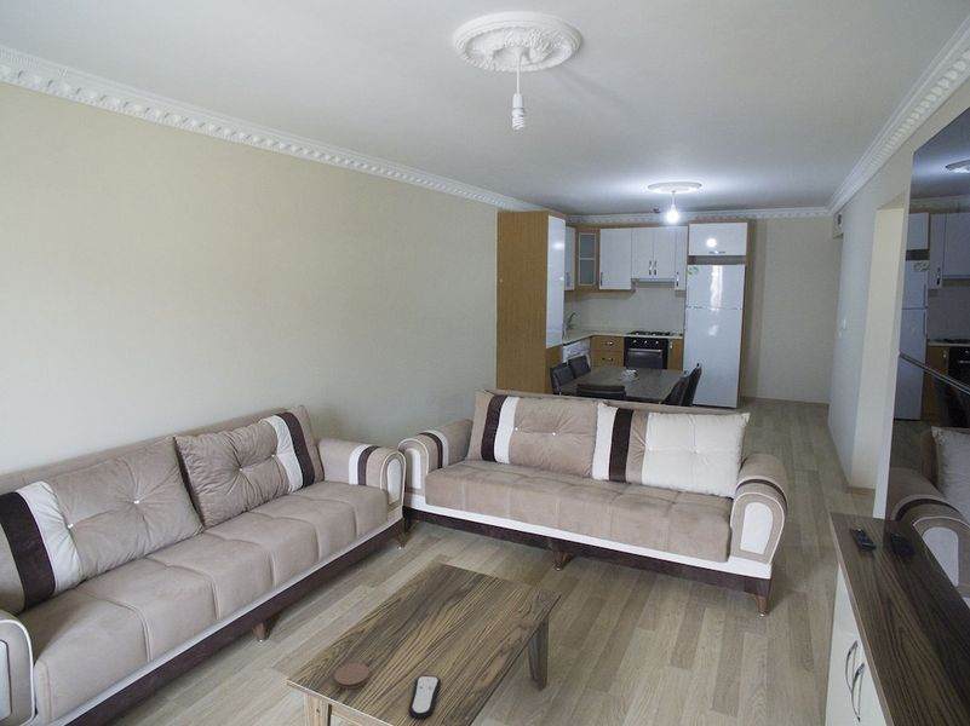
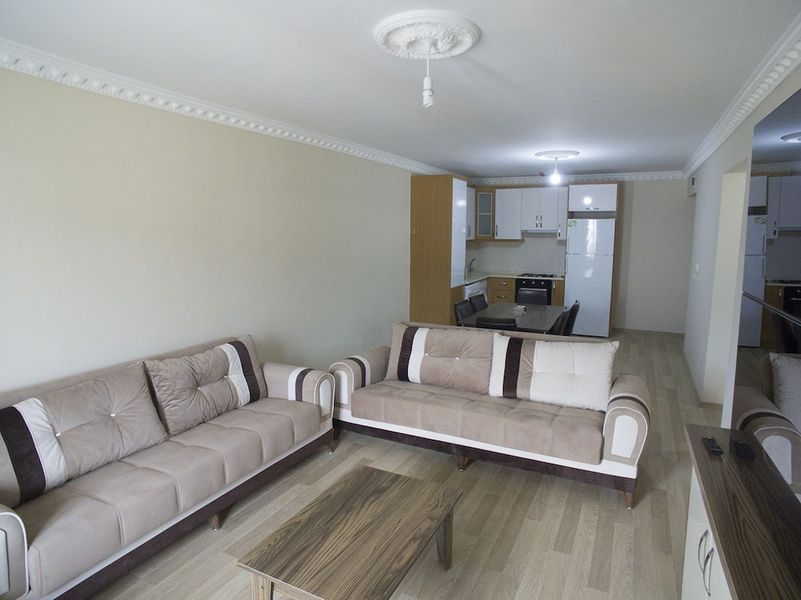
- coaster (351, 675)
- remote control (424, 696)
